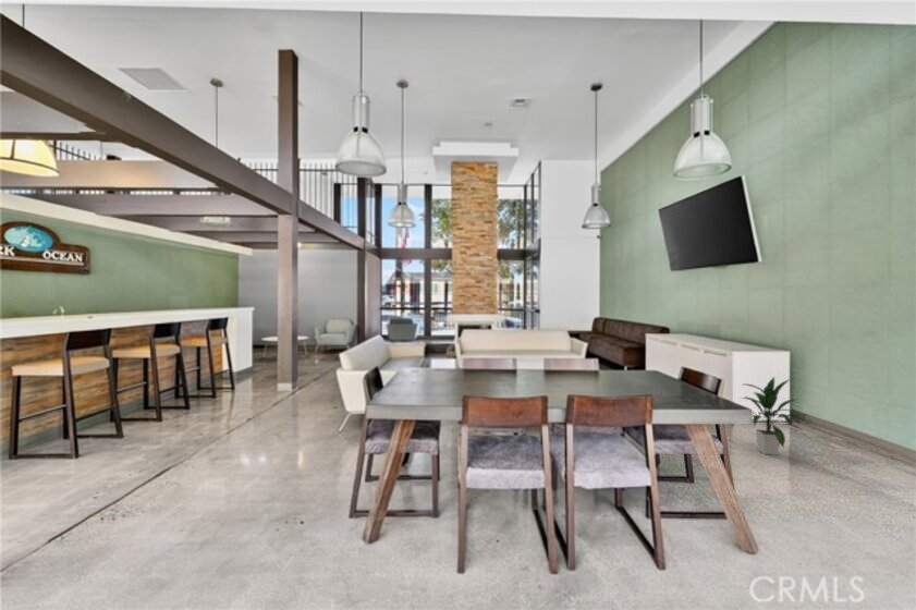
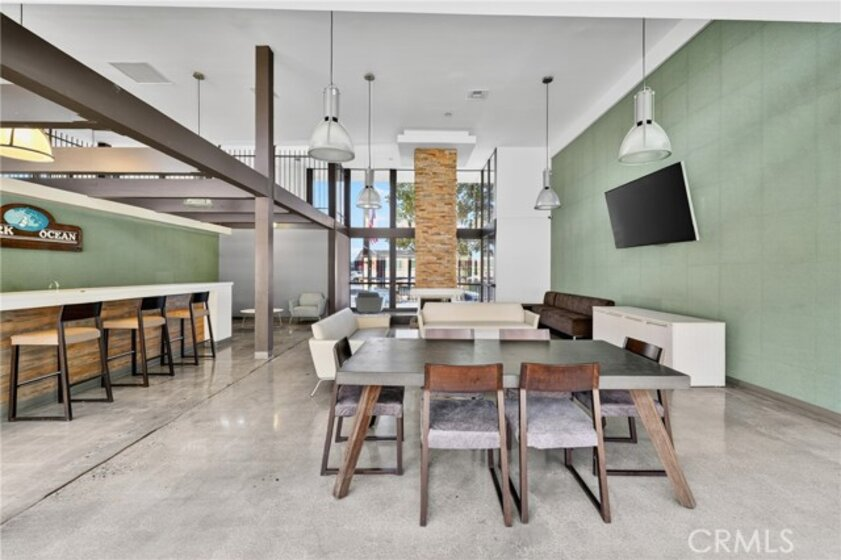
- indoor plant (768, 415)
